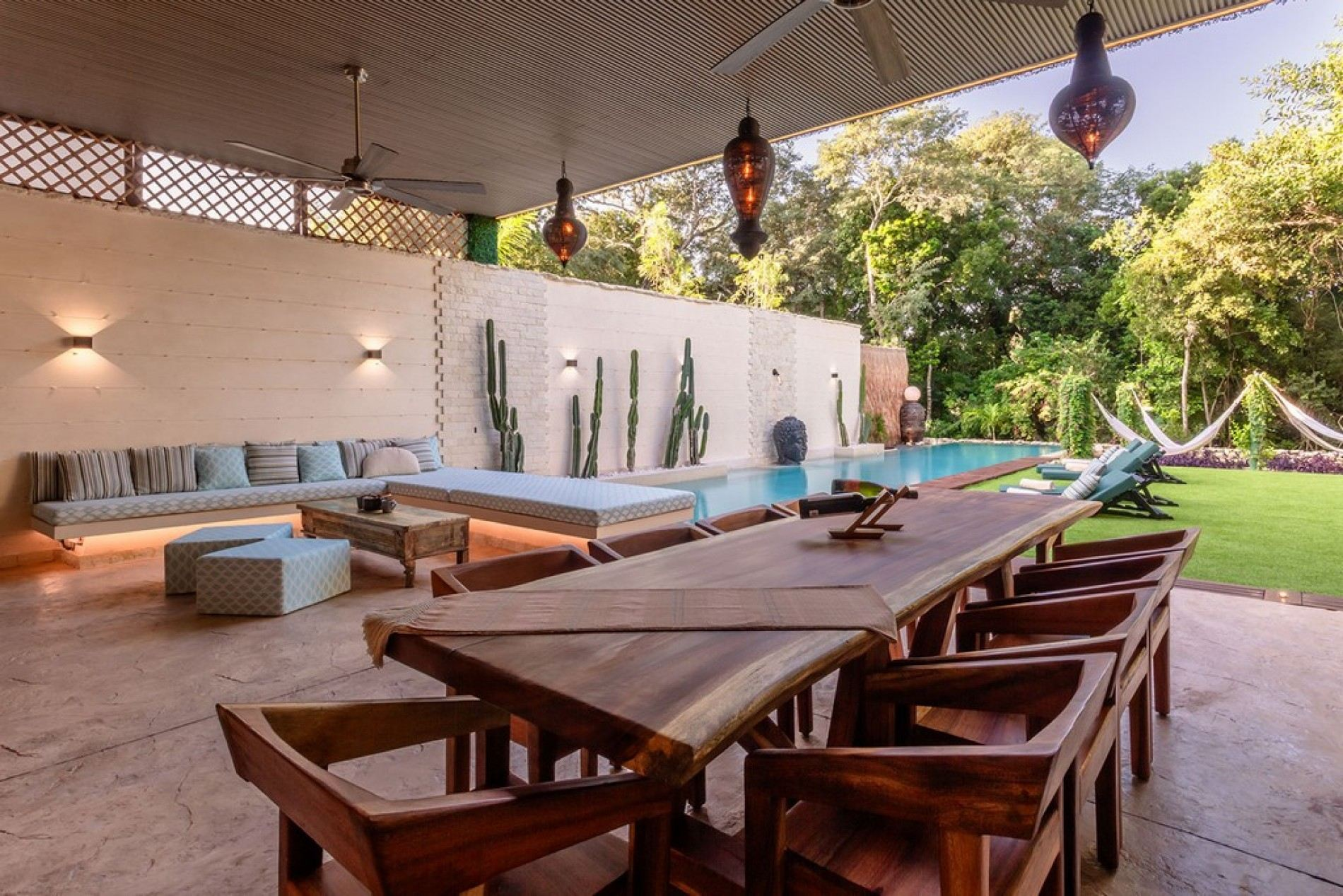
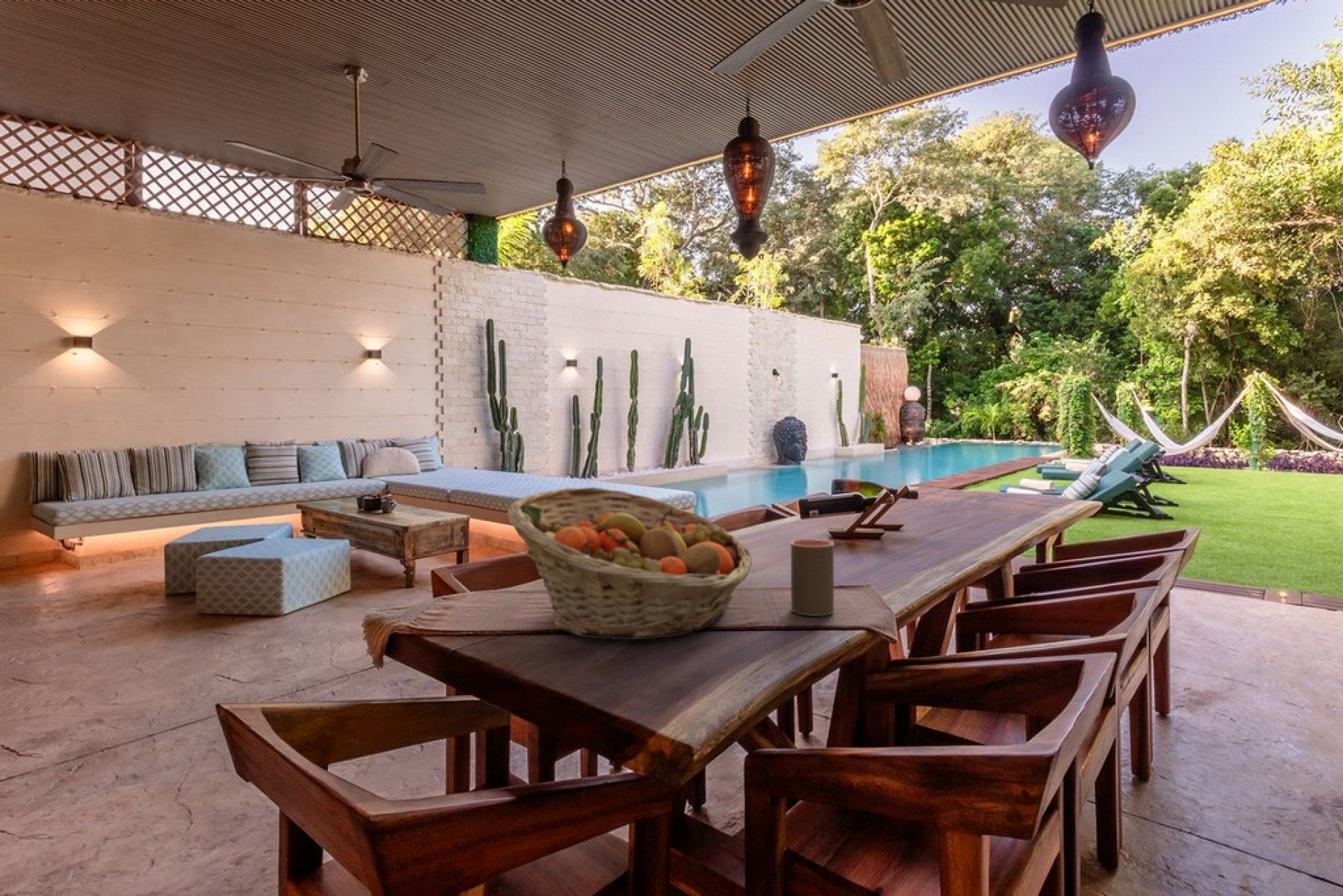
+ fruit basket (635, 552)
+ cup (812, 577)
